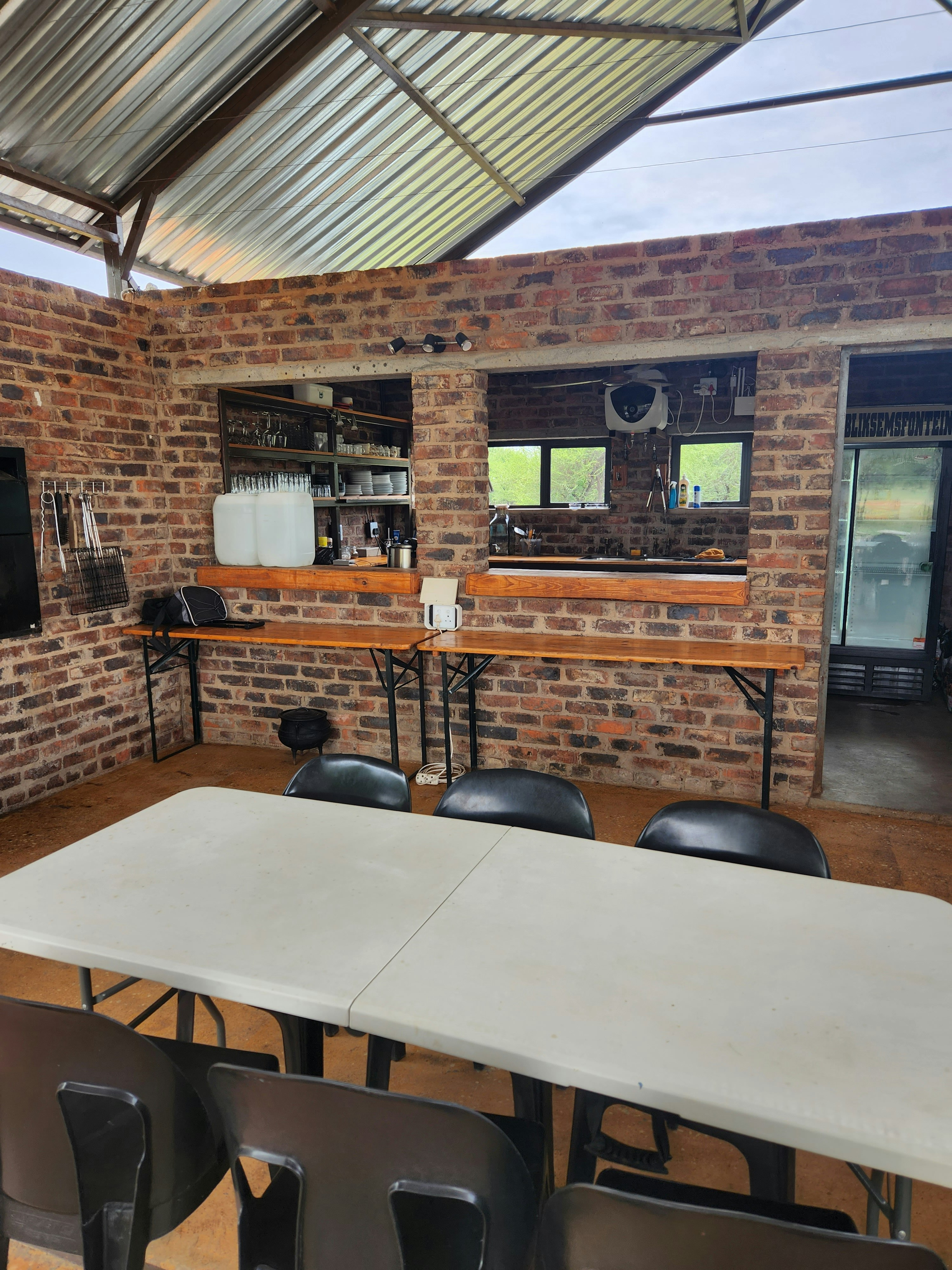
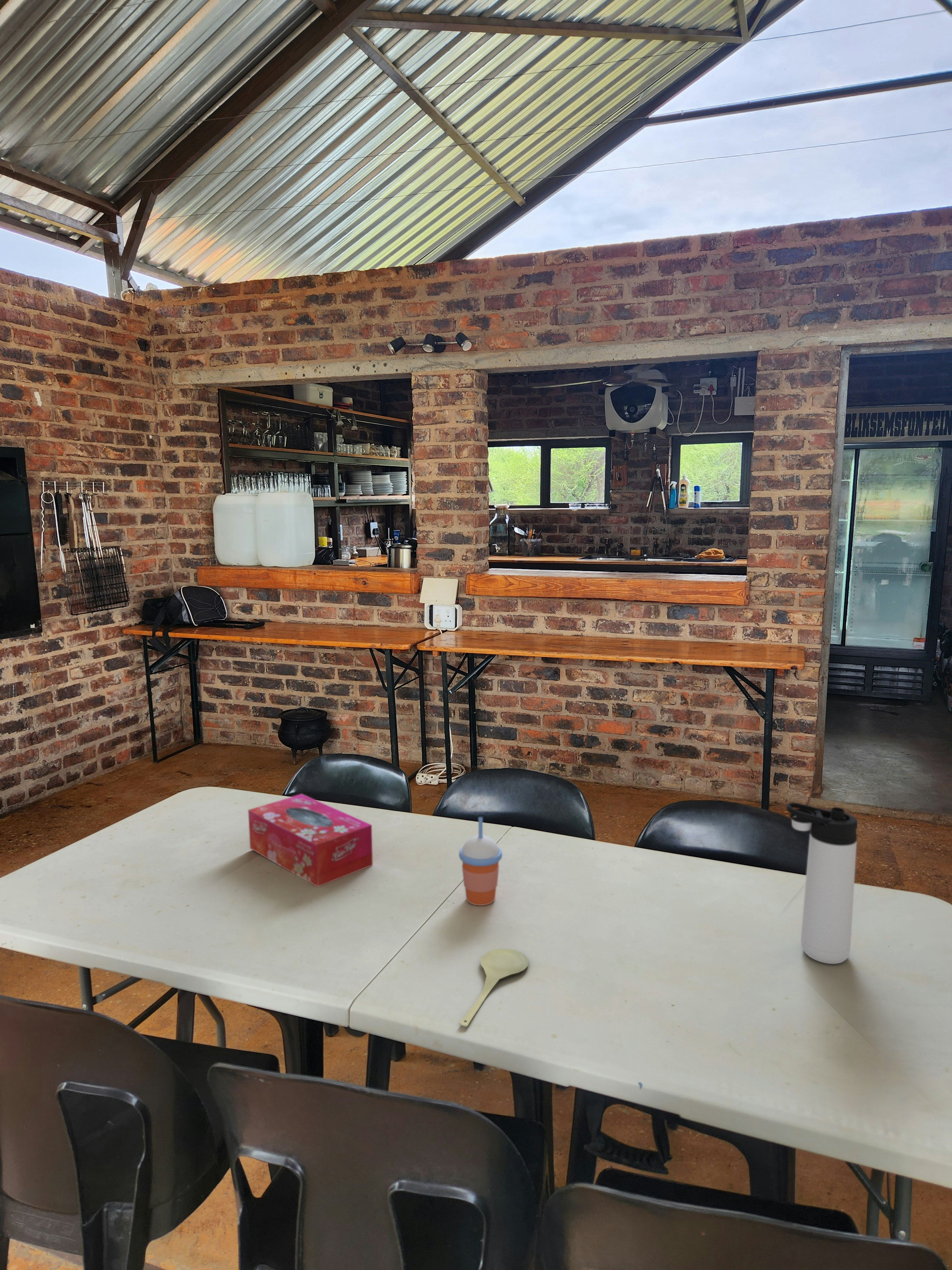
+ tissue box (309, 837)
+ spoon (490, 983)
+ thermos bottle (818, 881)
+ cup with straw (480, 859)
